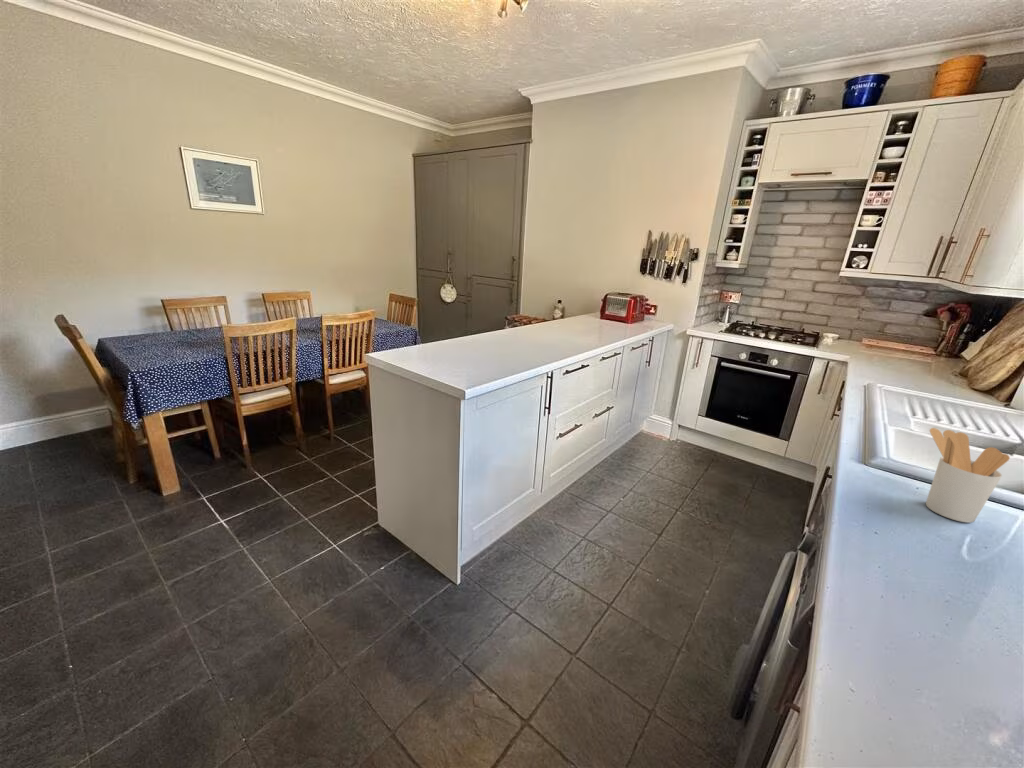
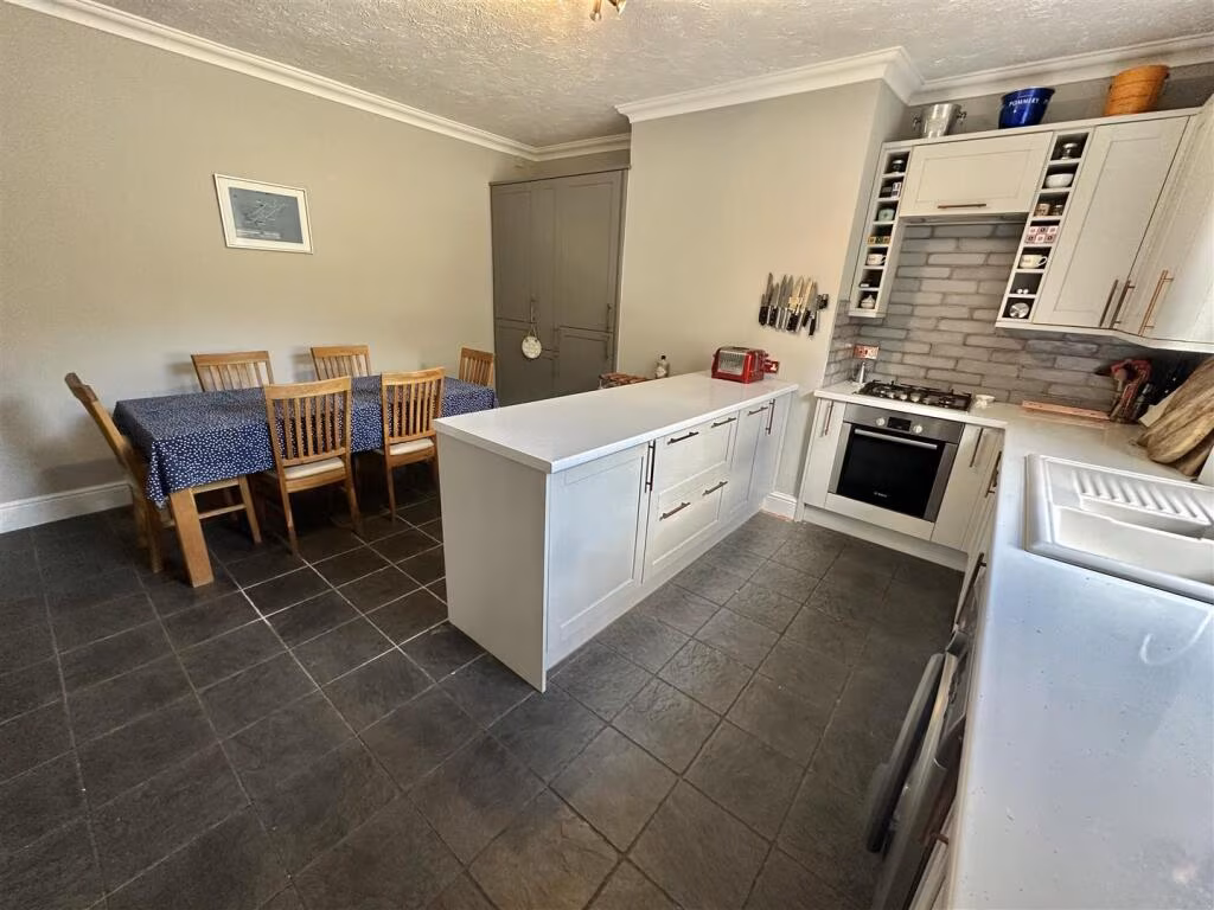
- utensil holder (955, 472)
